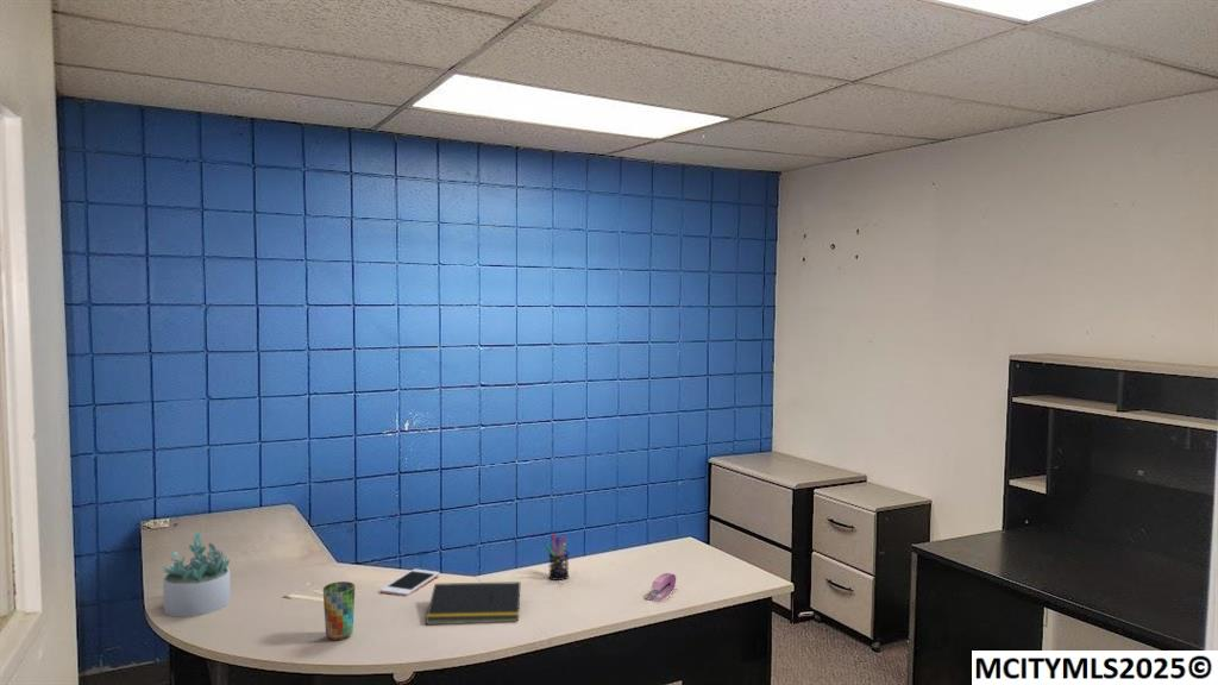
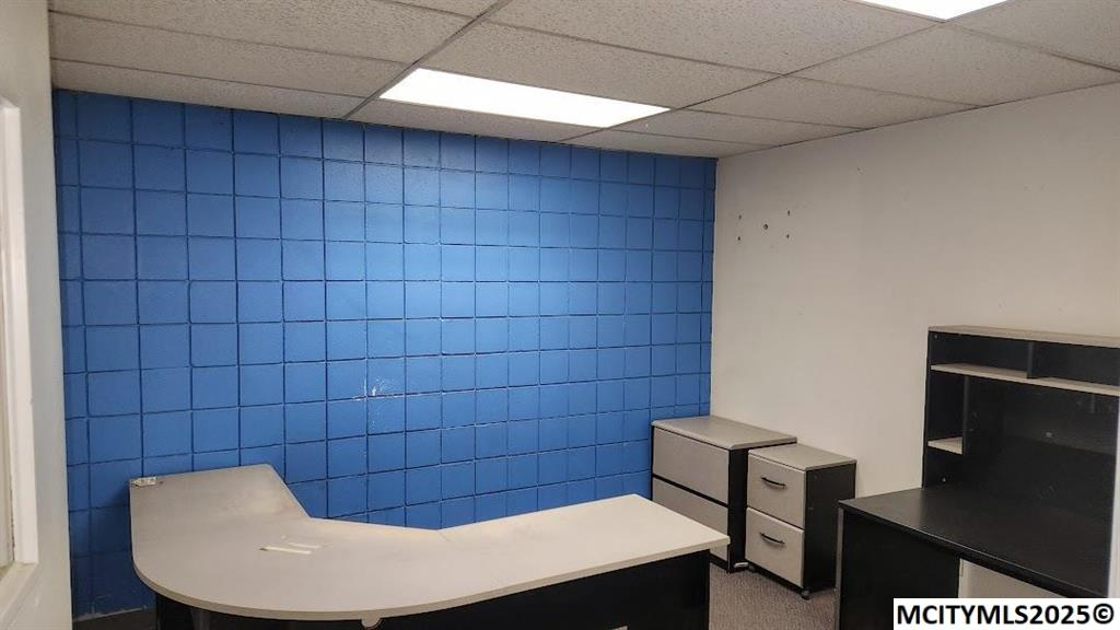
- stapler (663, 584)
- cell phone (410, 582)
- succulent plant (195, 568)
- notepad (475, 602)
- cup (339, 611)
- pen holder (555, 555)
